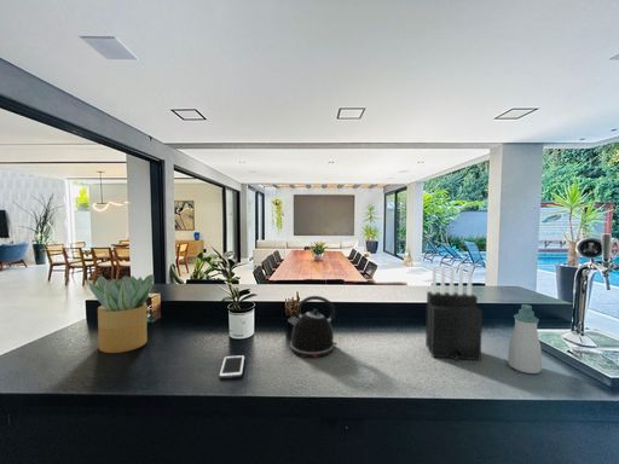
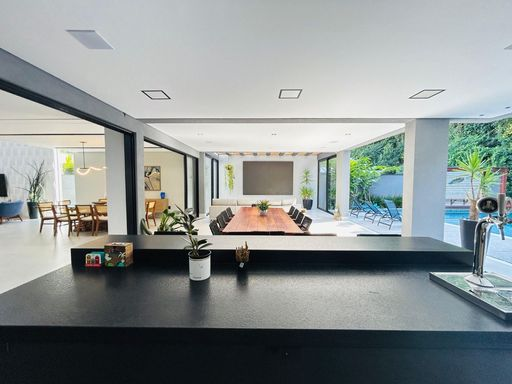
- soap bottle (525, 336)
- potted plant (125, 309)
- cell phone (232, 366)
- knife block (453, 311)
- kettle (312, 321)
